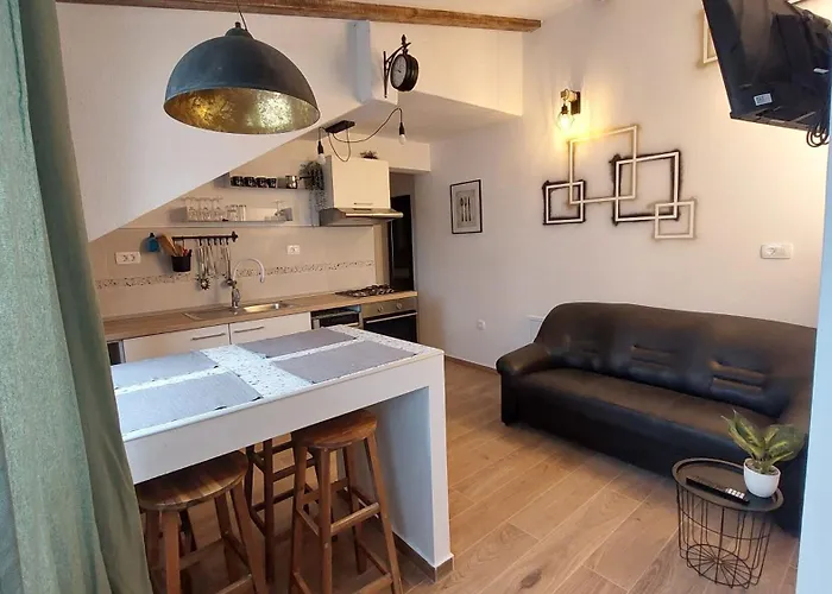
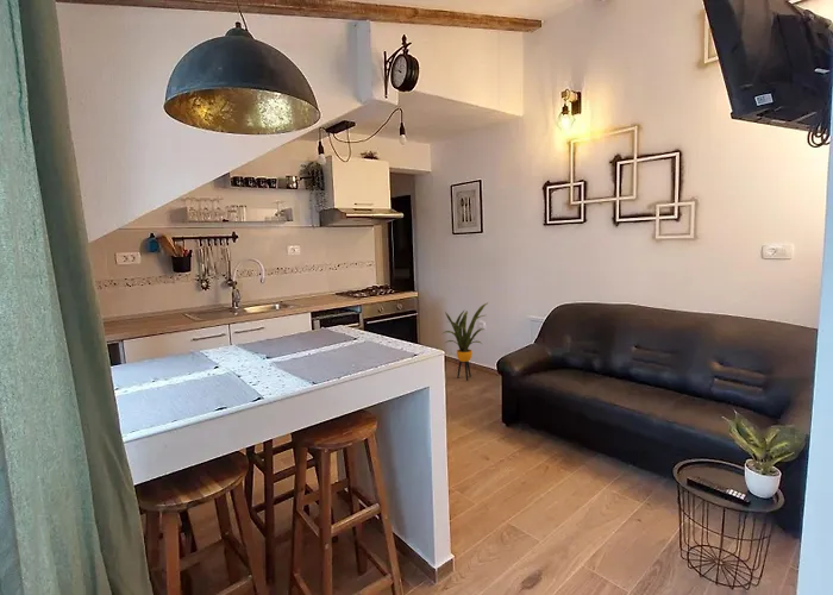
+ house plant (468, 342)
